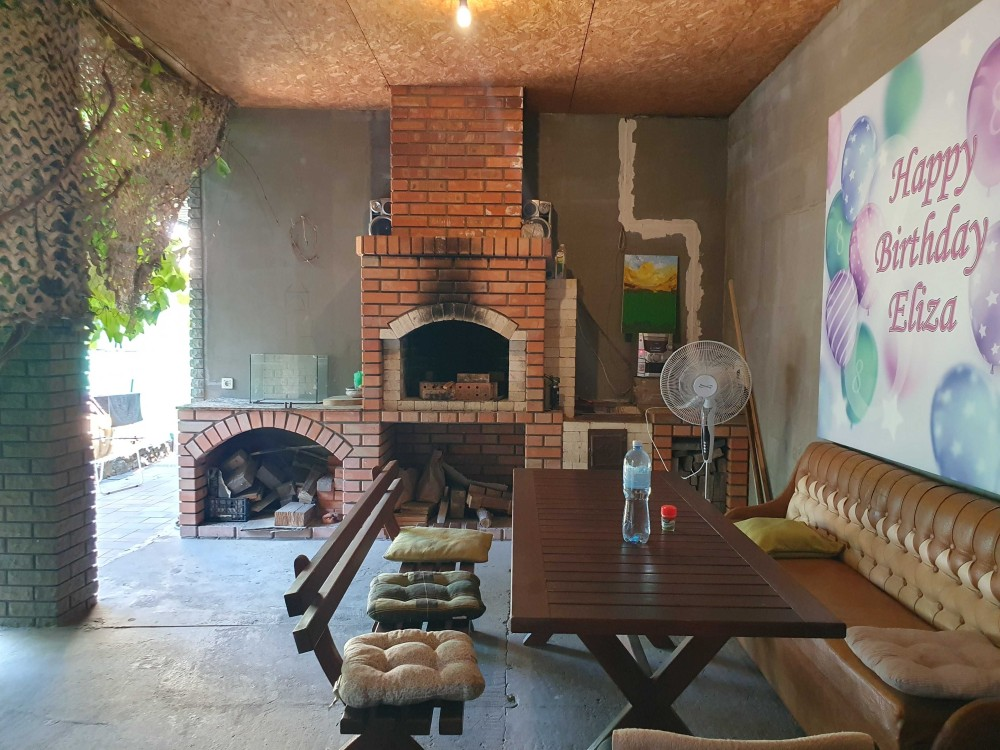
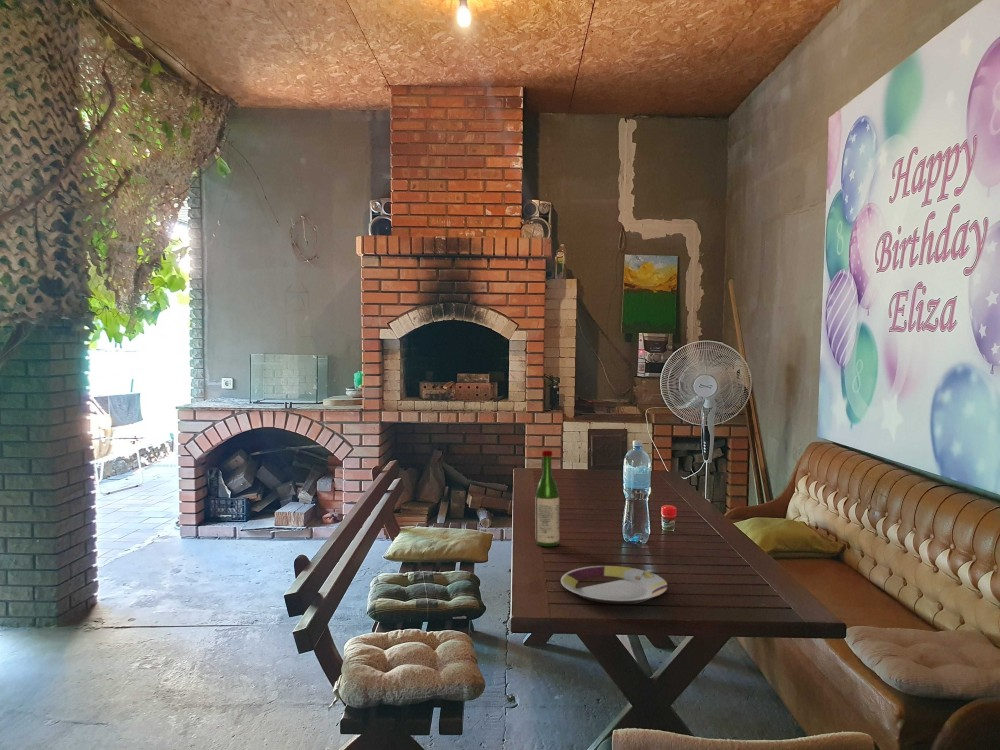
+ plate (613, 585)
+ wine bottle (547, 497)
